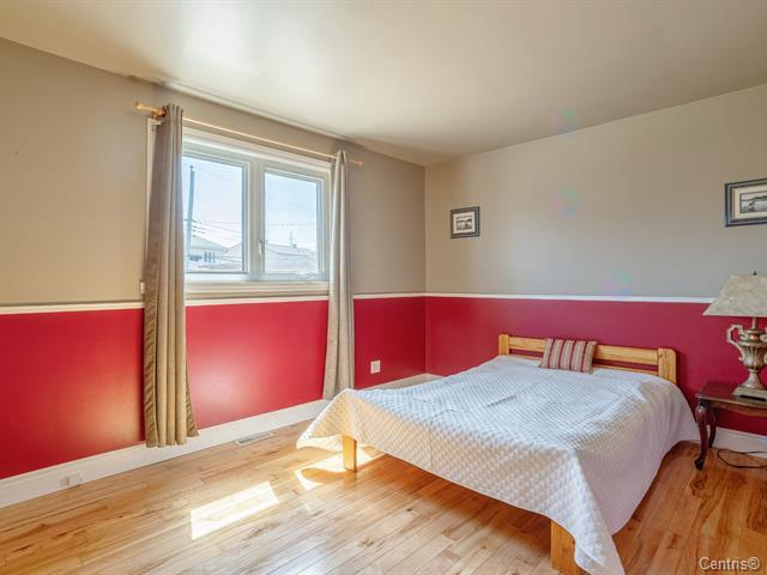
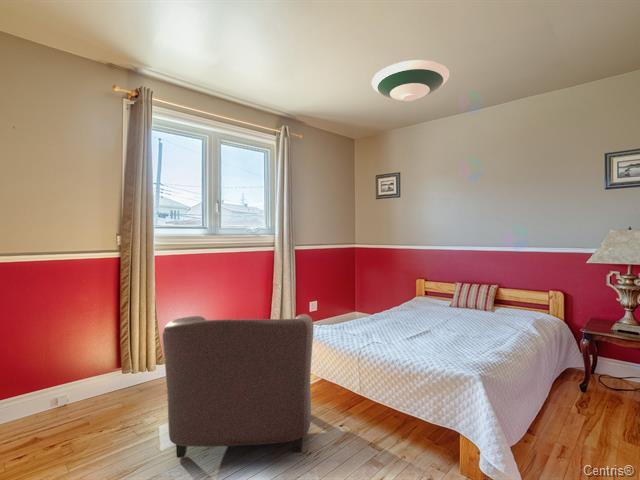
+ chair (243, 373)
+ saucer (409, 89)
